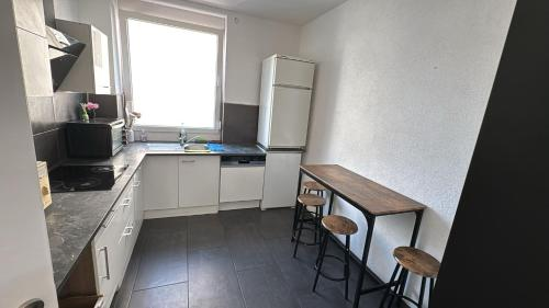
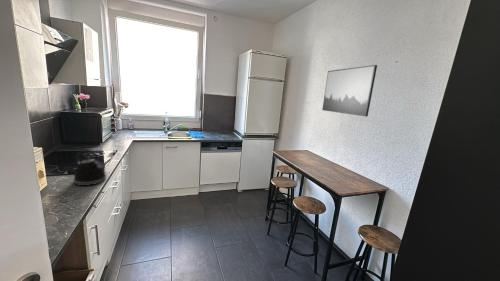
+ wall art (345, 91)
+ kettle (89, 165)
